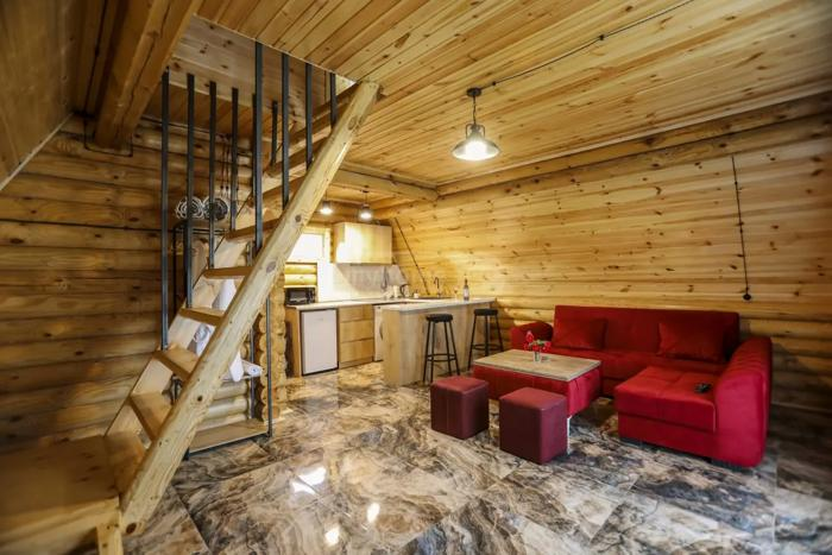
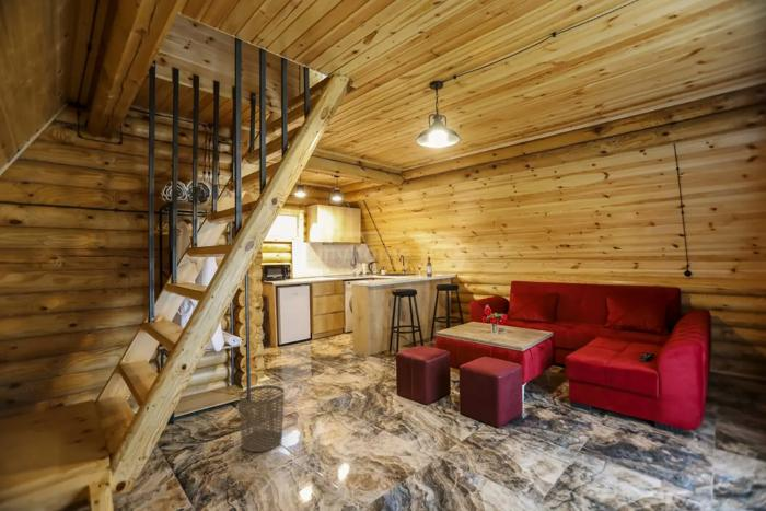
+ waste bin (262, 417)
